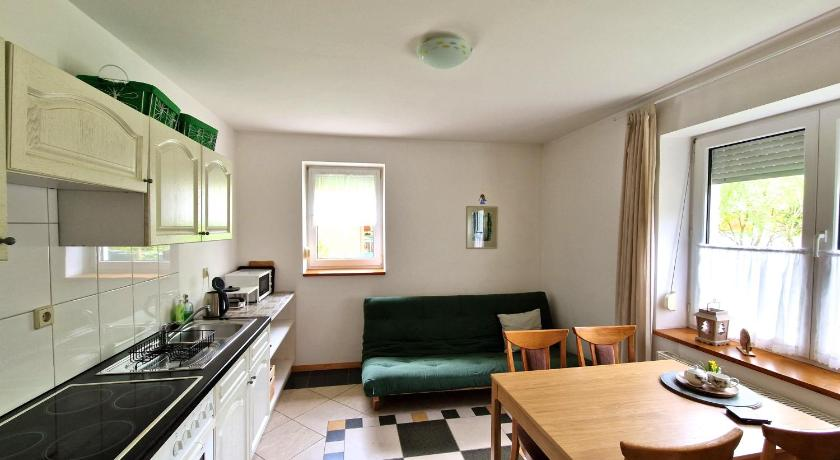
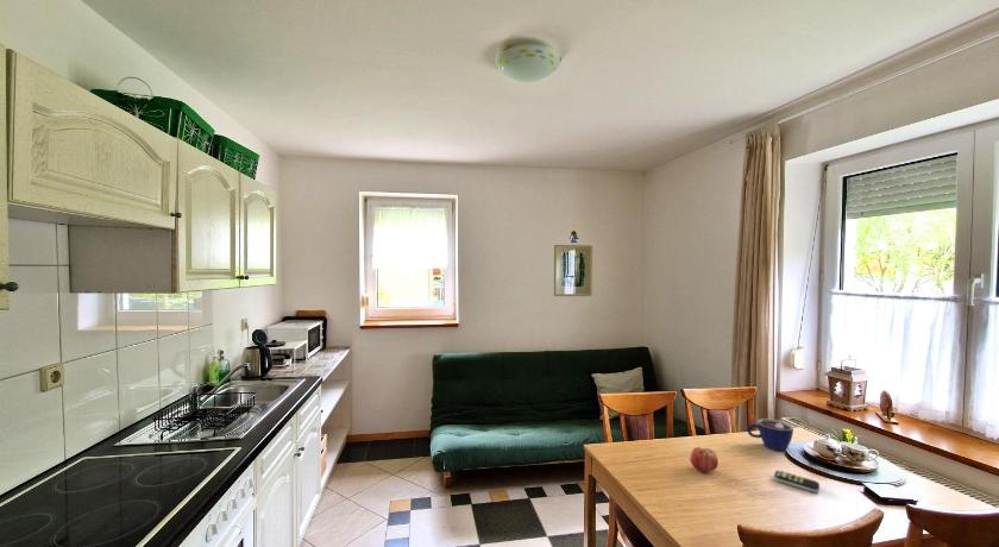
+ cup (768, 434)
+ remote control (796, 480)
+ fruit (703, 459)
